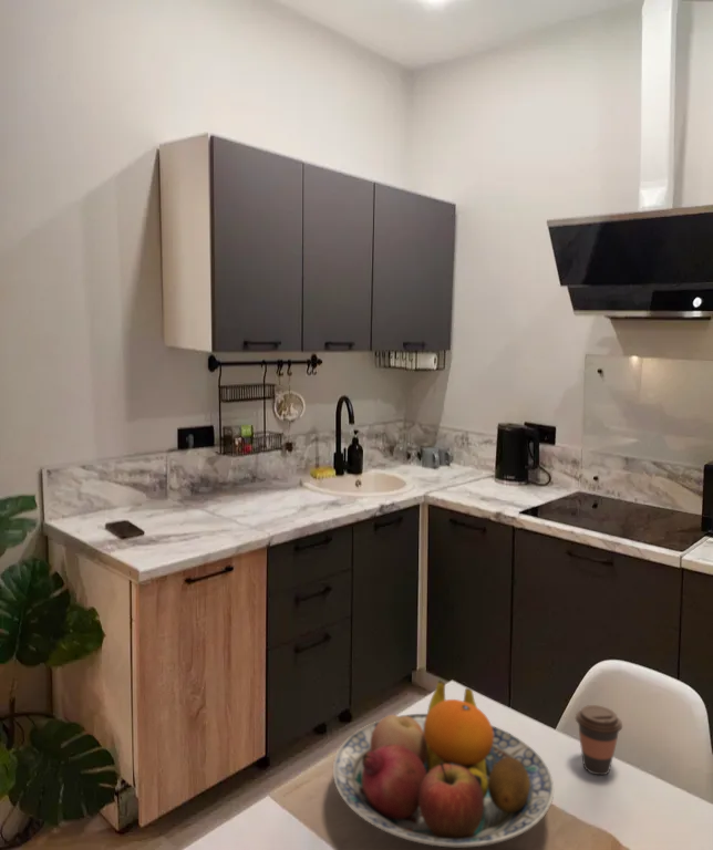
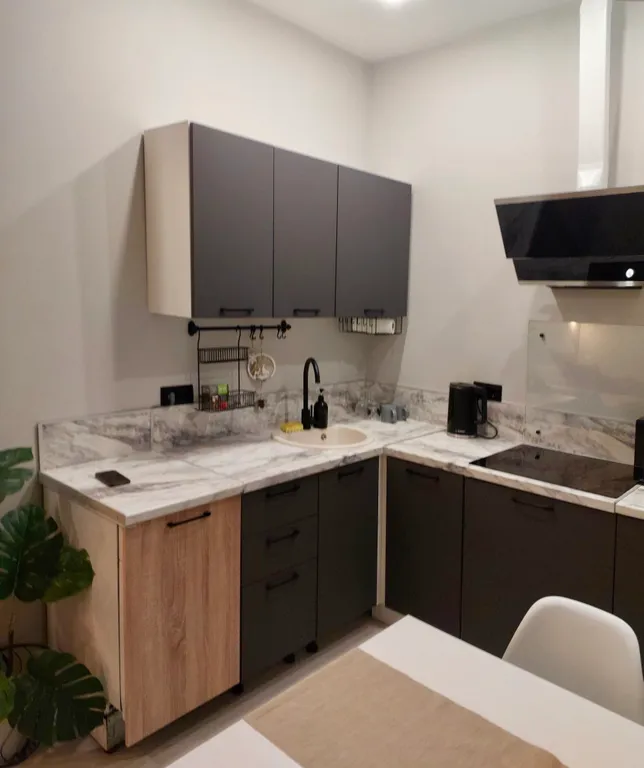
- fruit bowl (441, 760)
- coffee cup (597, 740)
